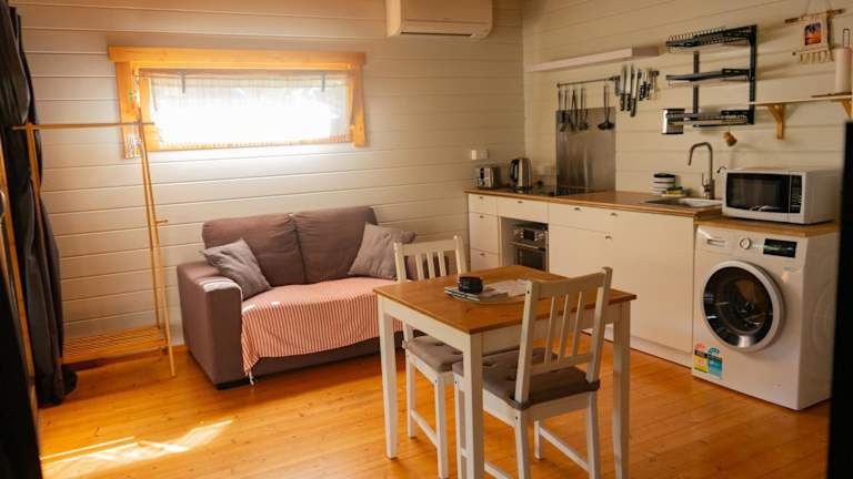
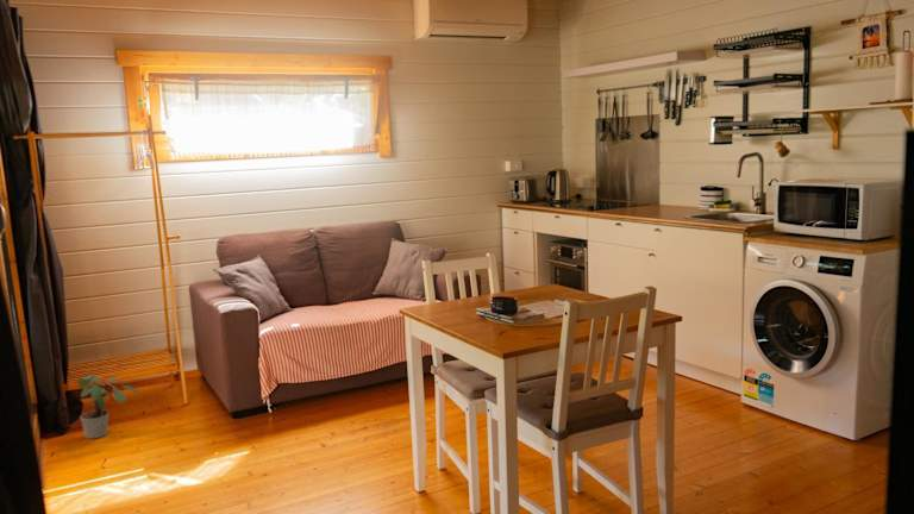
+ potted plant (101, 405)
